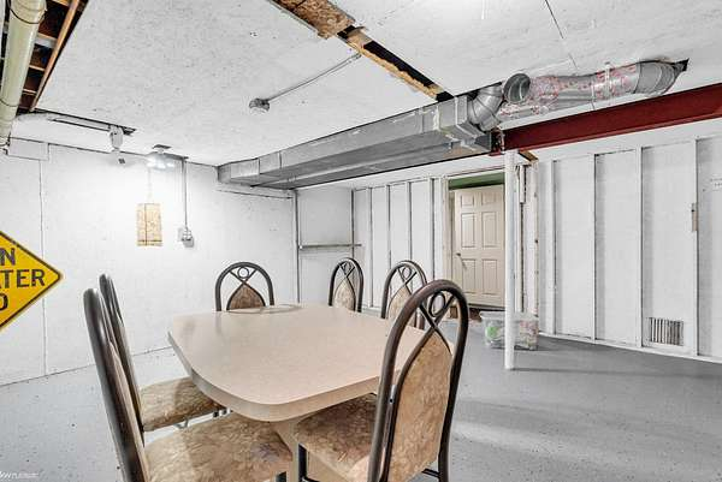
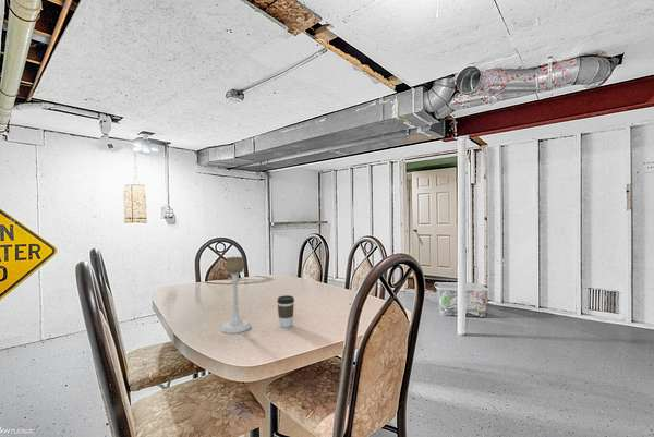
+ coffee cup (286, 311)
+ candle holder (234, 292)
